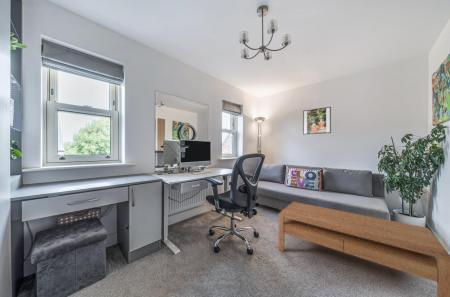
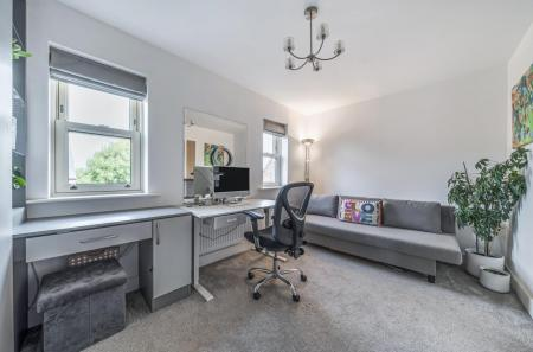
- coffee table (345, 239)
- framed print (316, 121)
